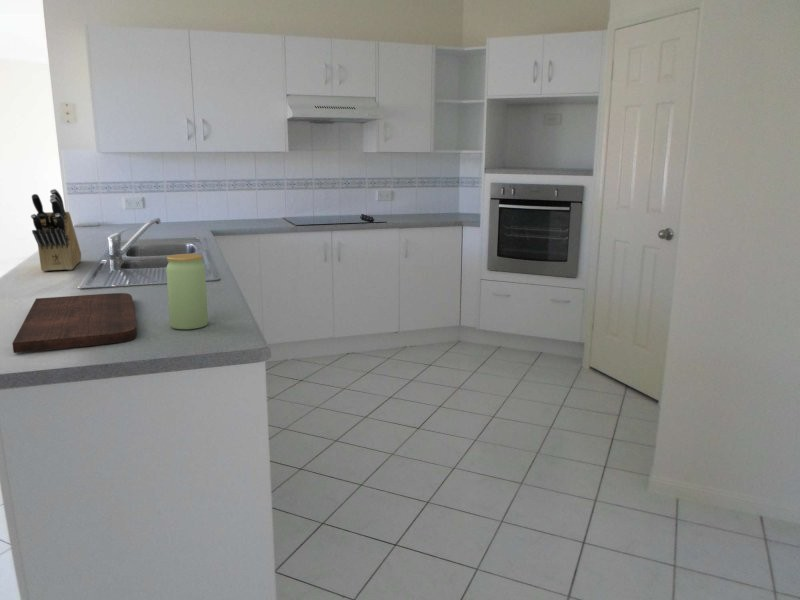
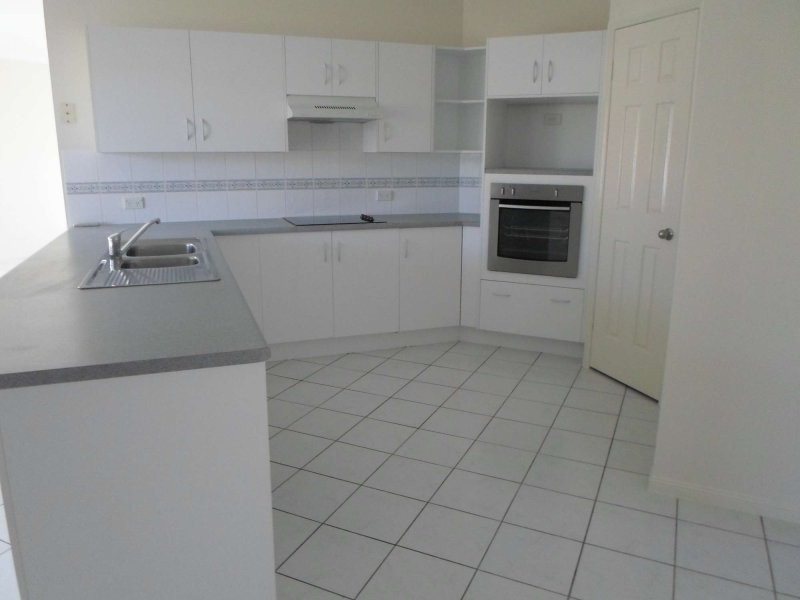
- knife block (56, 228)
- cutting board (81, 317)
- jar (187, 291)
